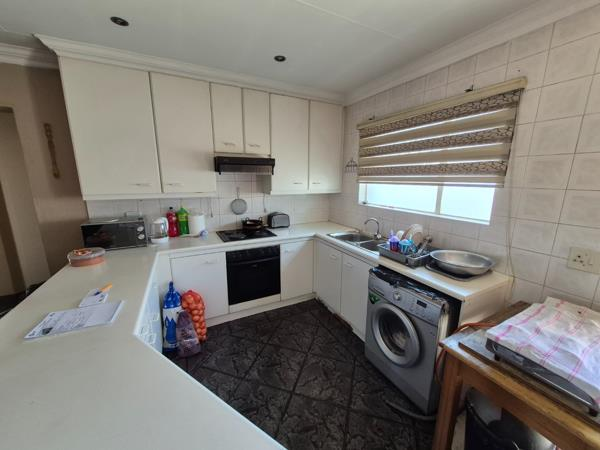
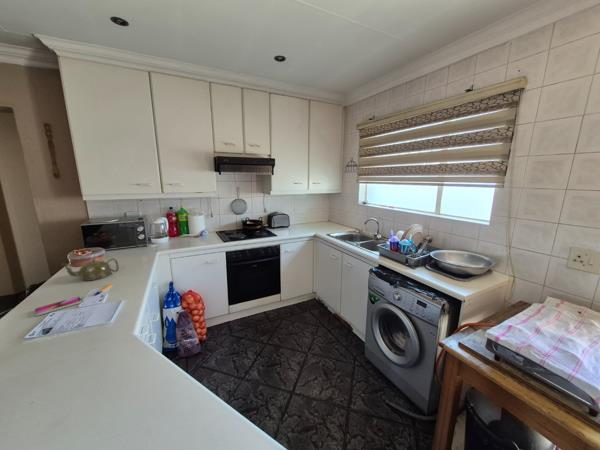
+ teapot (92, 268)
+ smartphone (59, 305)
